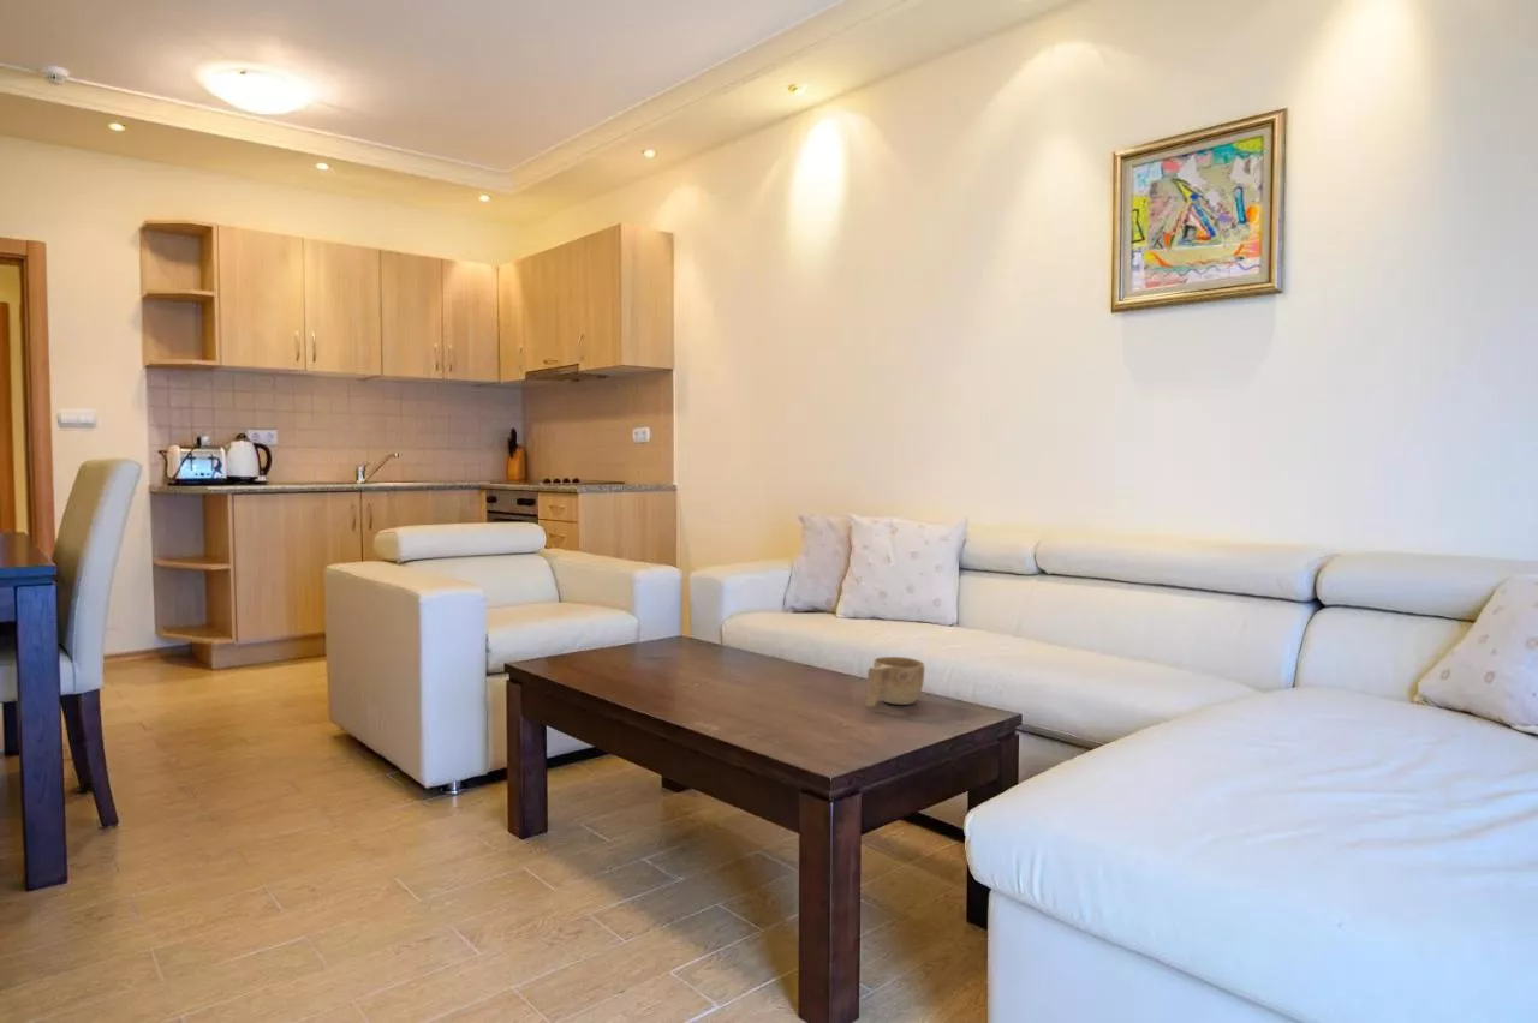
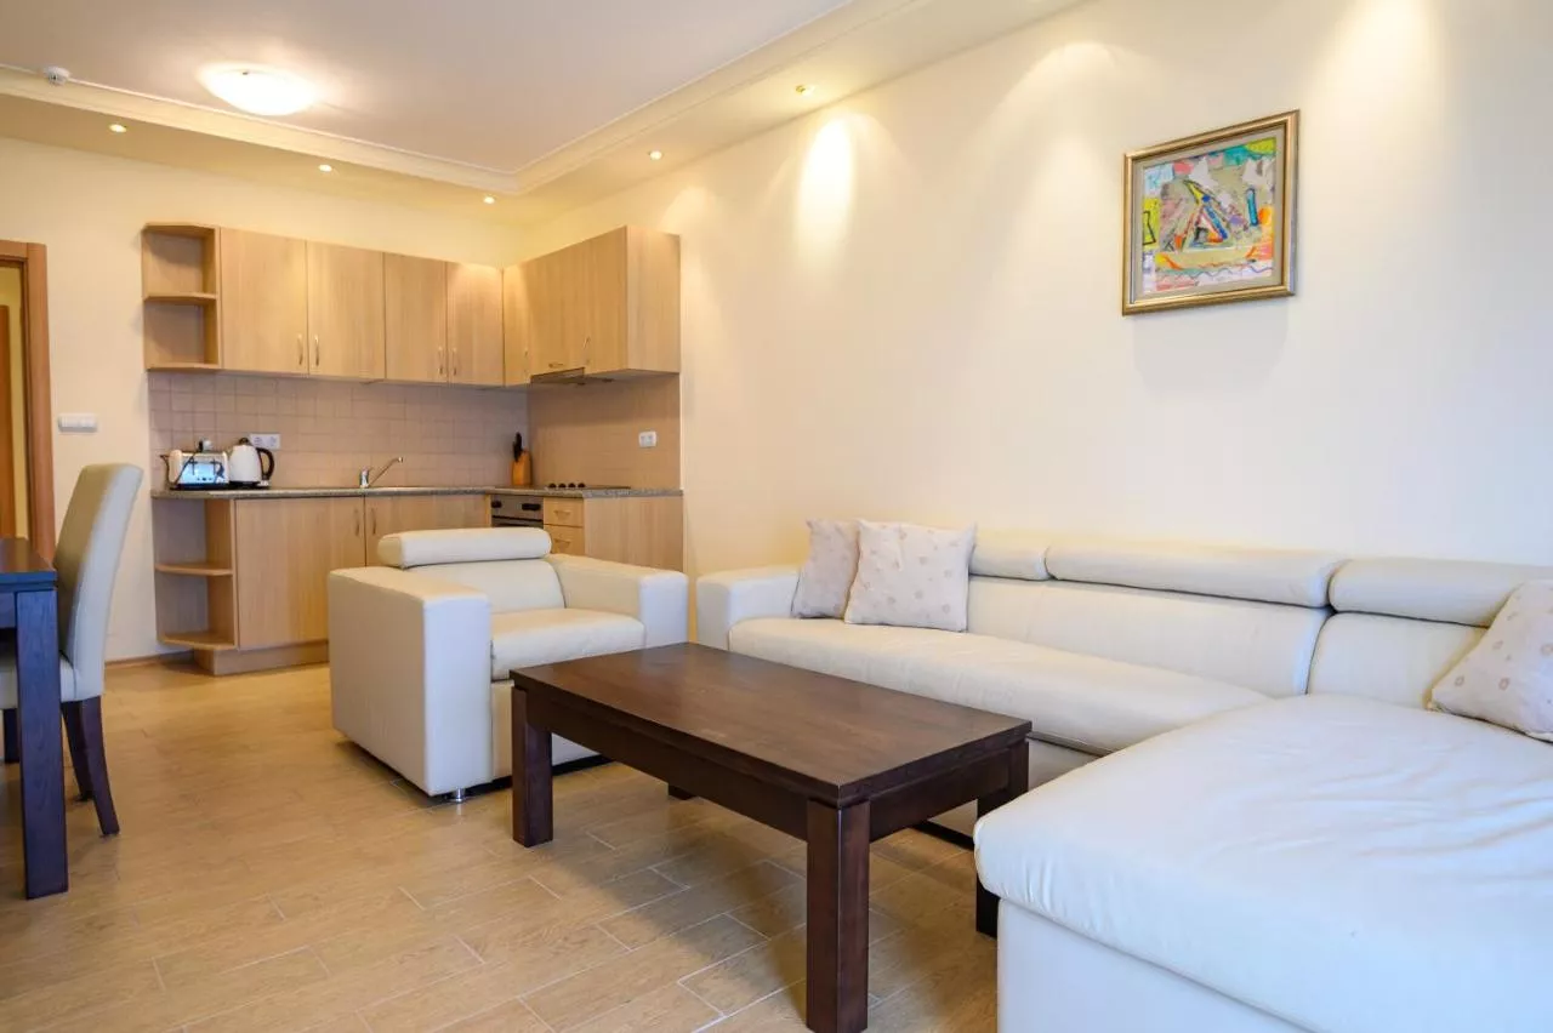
- cup (890, 682)
